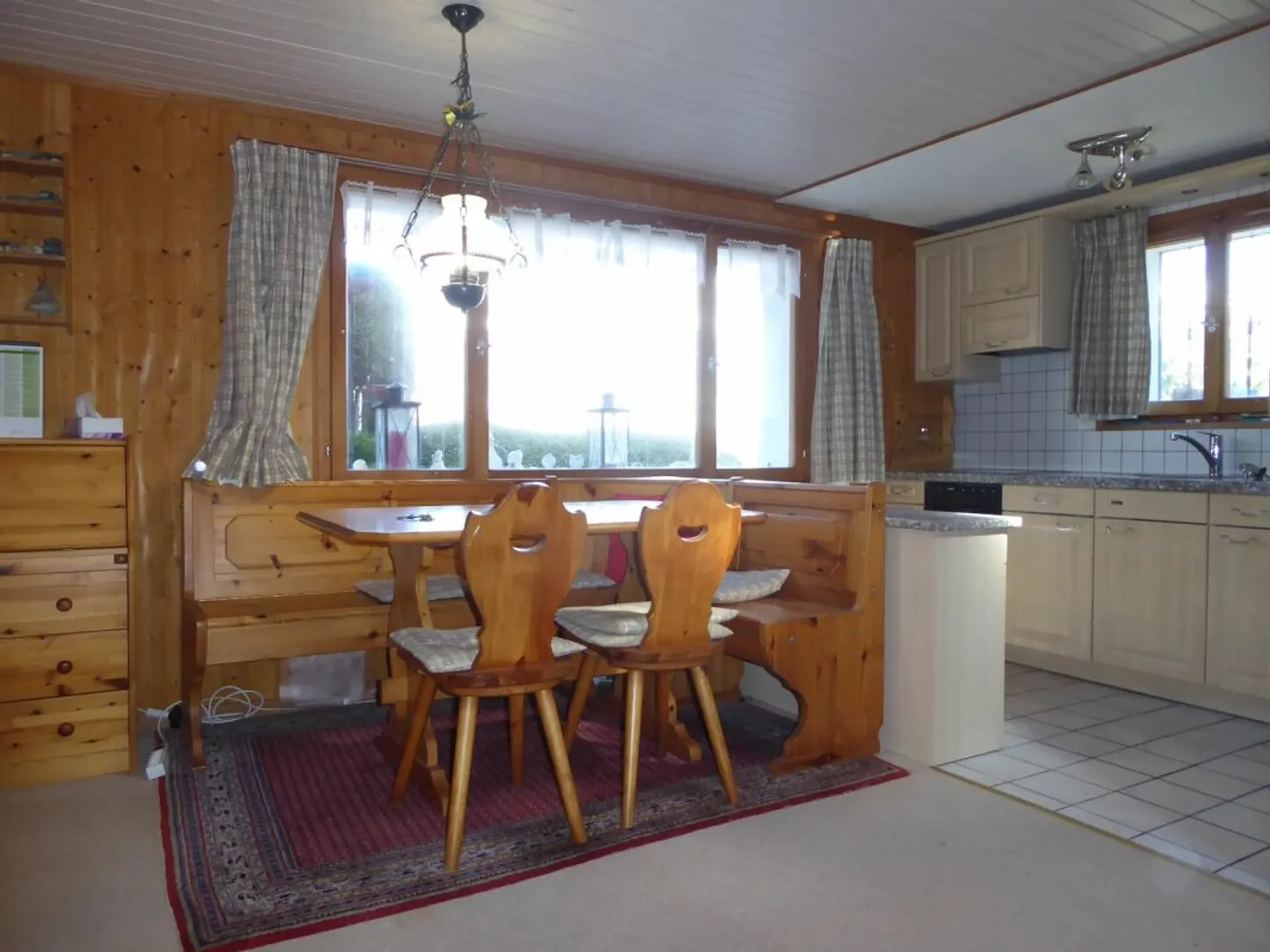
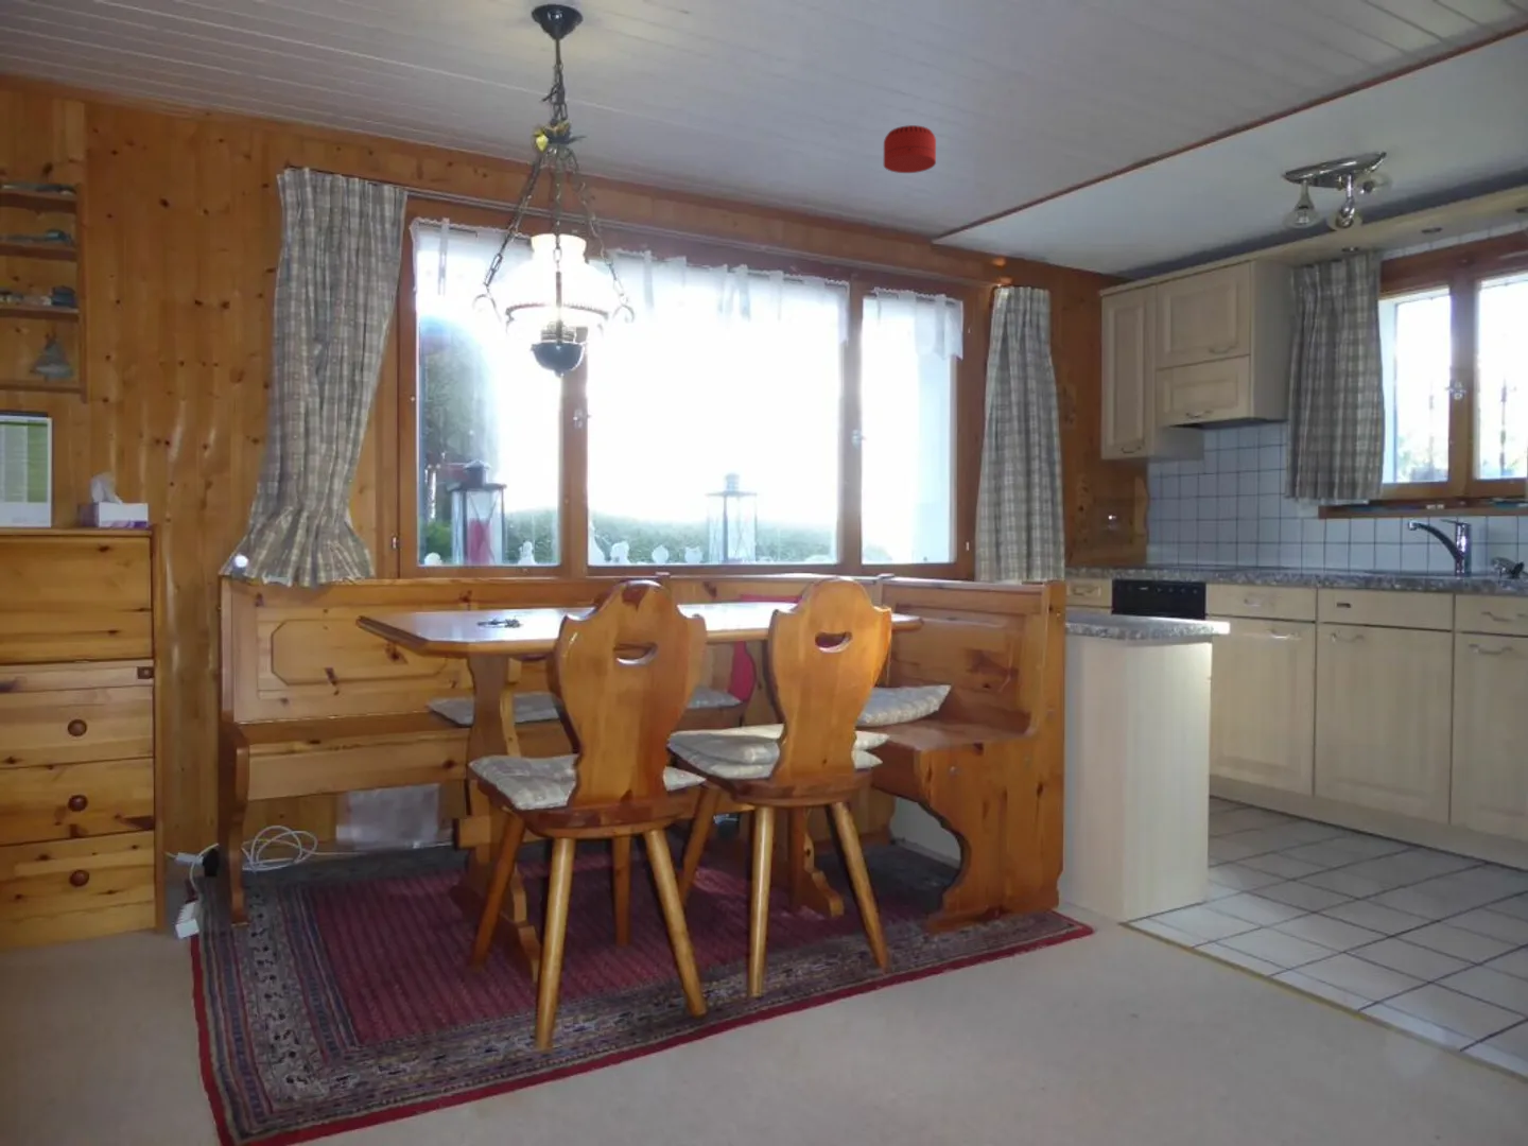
+ smoke detector (910, 148)
